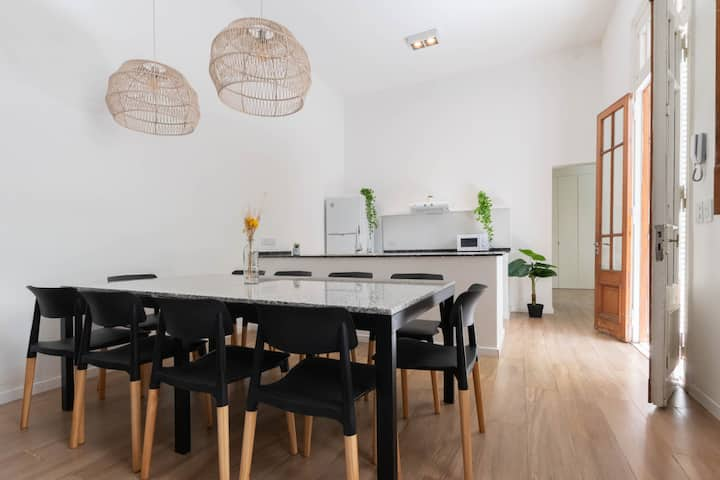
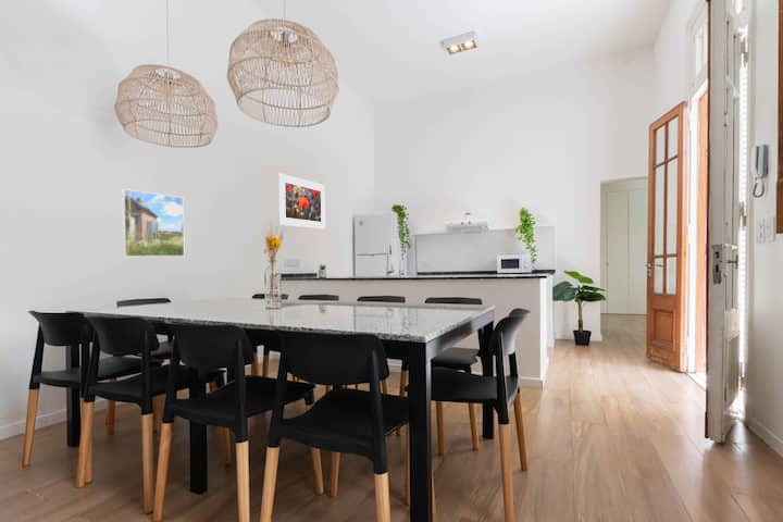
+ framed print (303, 203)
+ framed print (154, 225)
